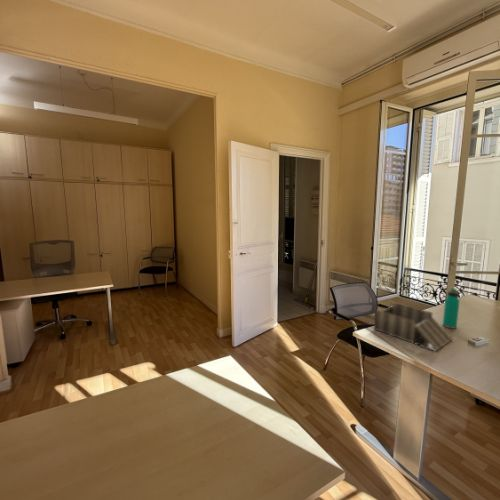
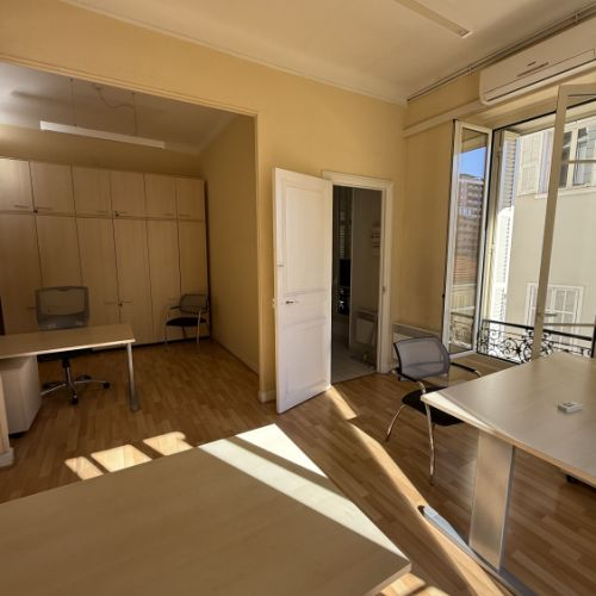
- water bottle (451, 307)
- desk organizer (412, 324)
